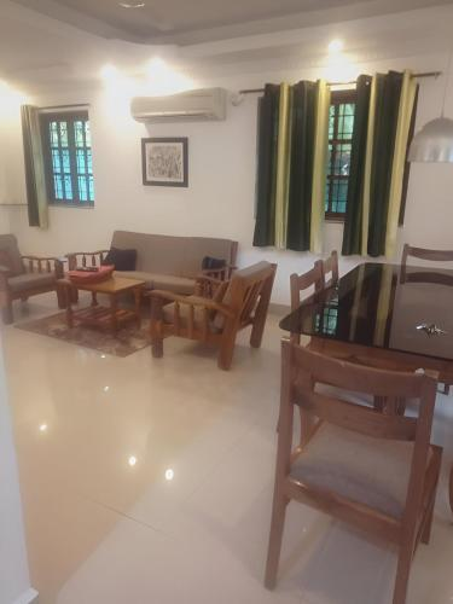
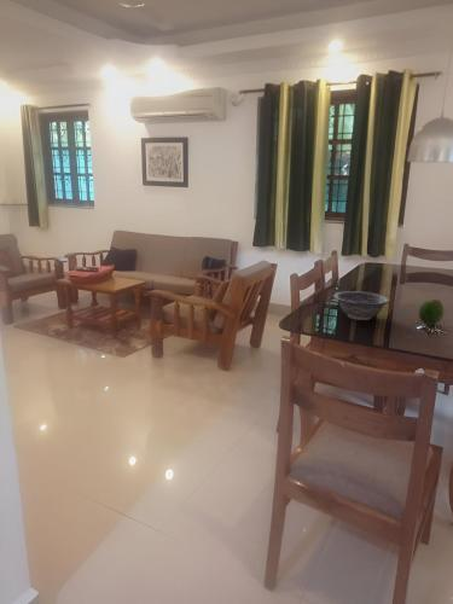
+ fruit (431, 310)
+ decorative bowl (360, 307)
